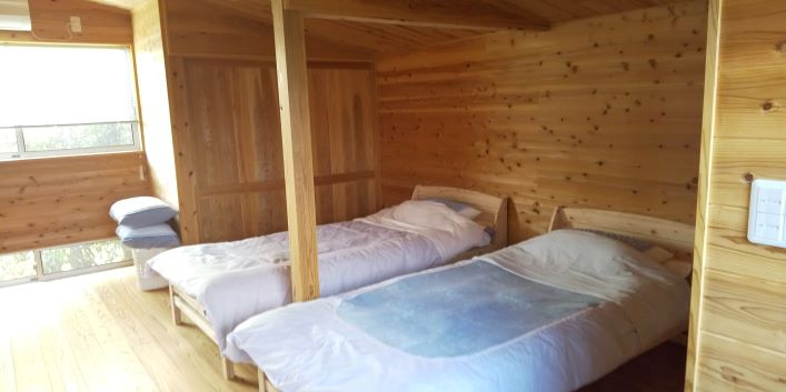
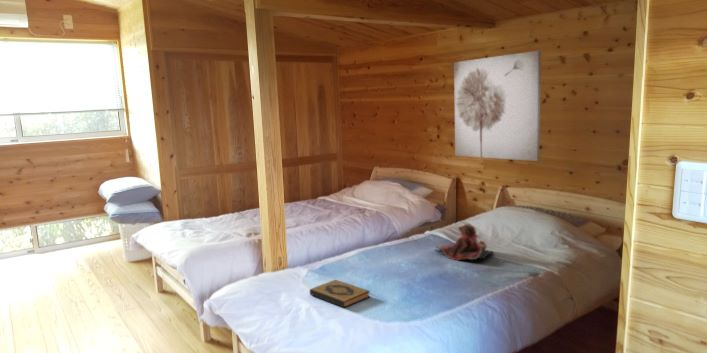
+ teddy bear (466, 239)
+ wall art (493, 108)
+ hardback book (339, 293)
